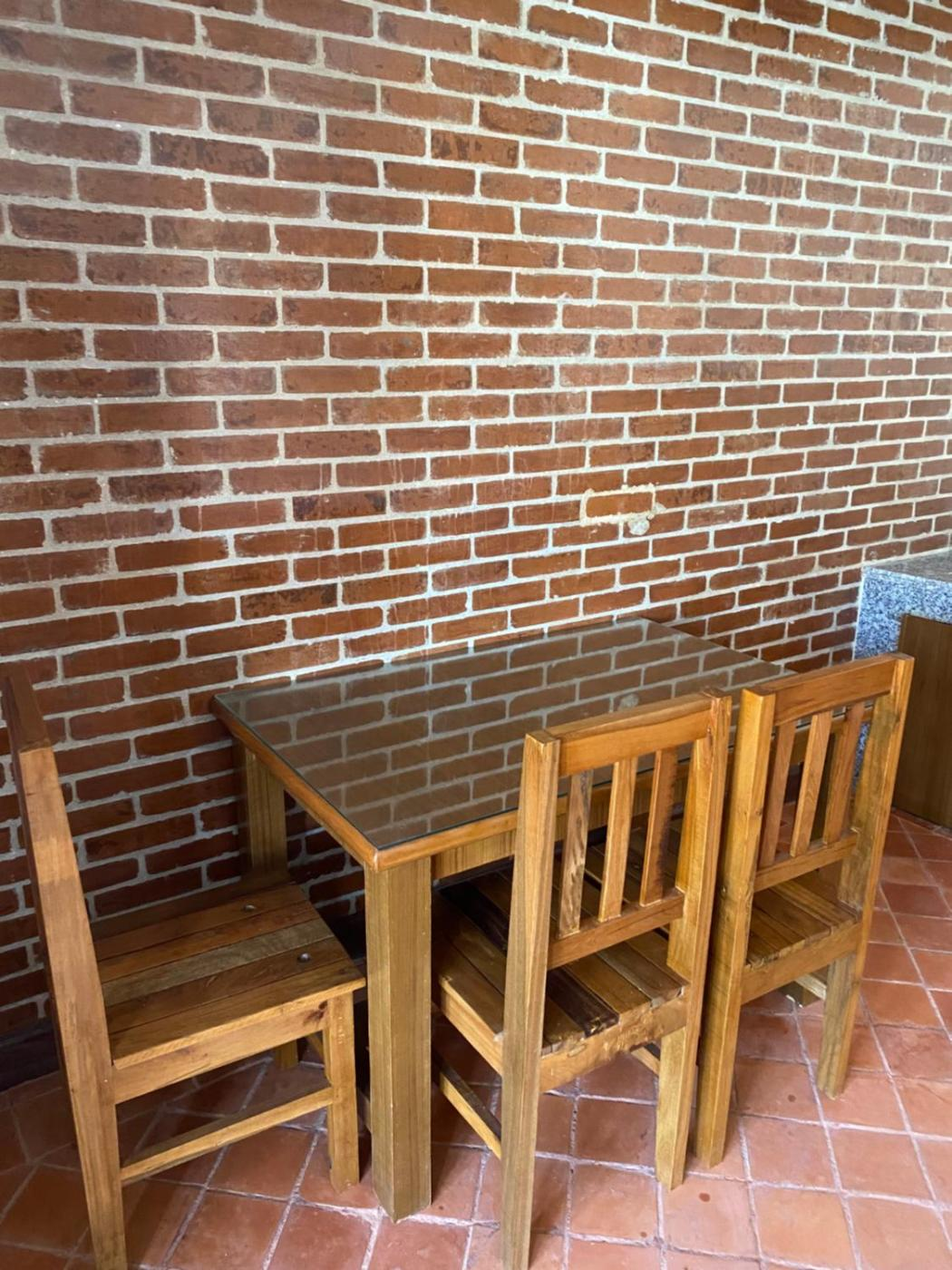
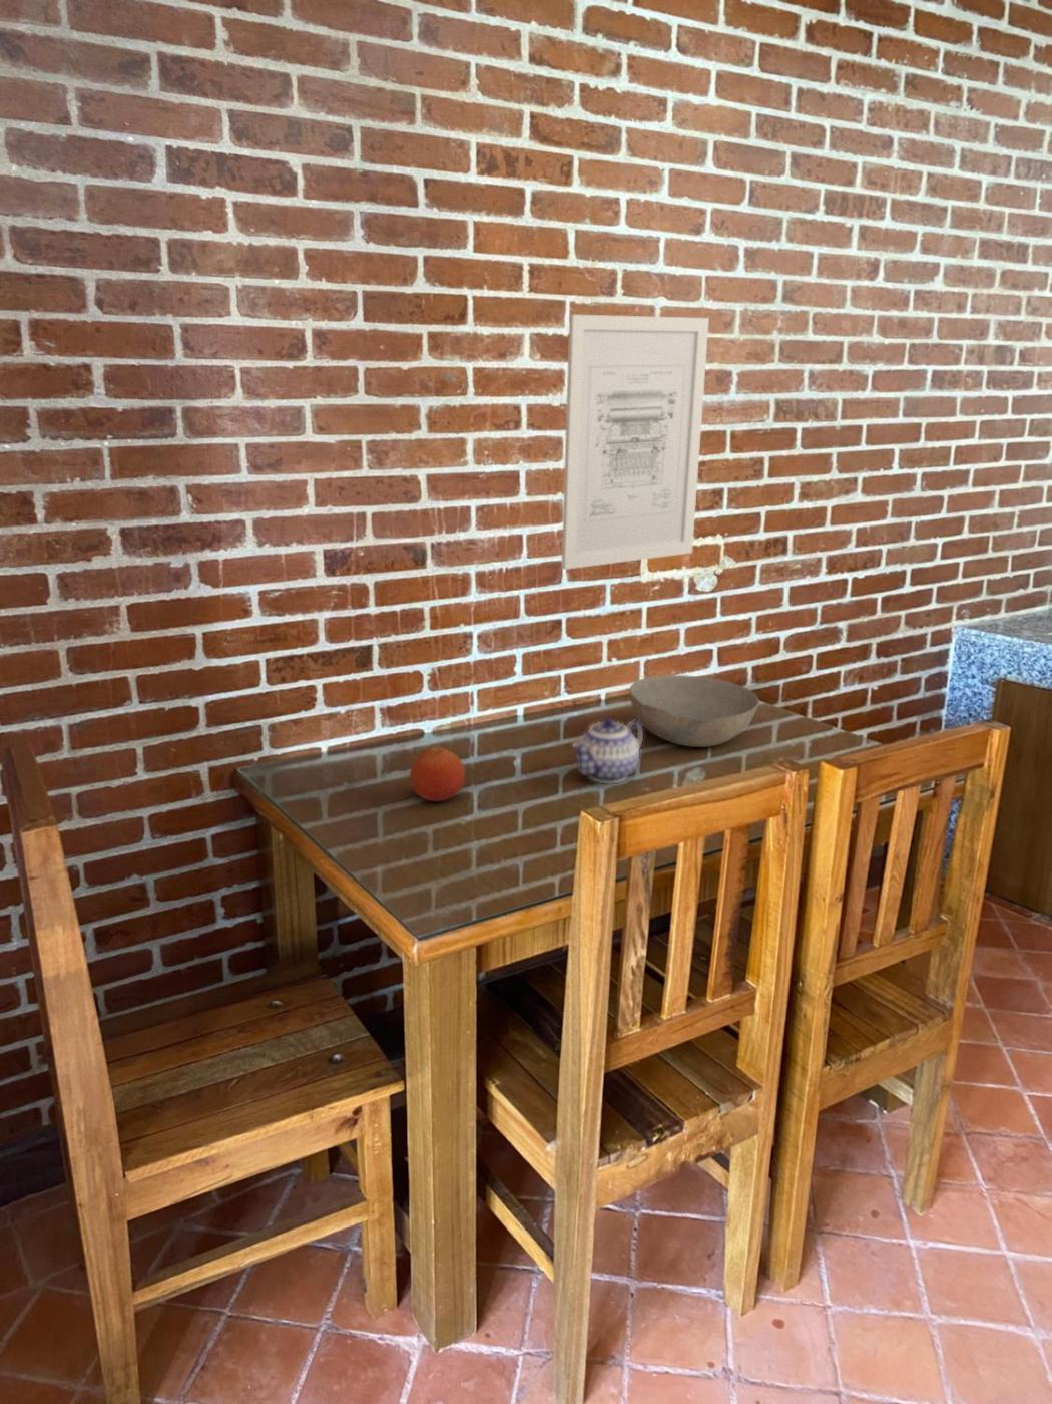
+ fruit (436, 773)
+ bowl (693, 713)
+ teapot (607, 747)
+ wall art (635, 442)
